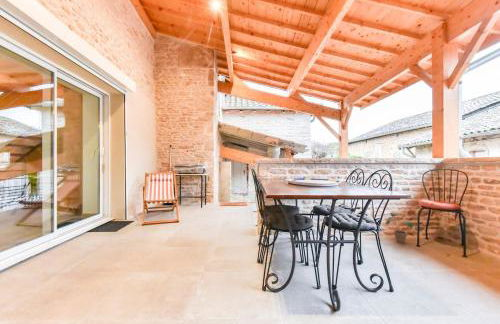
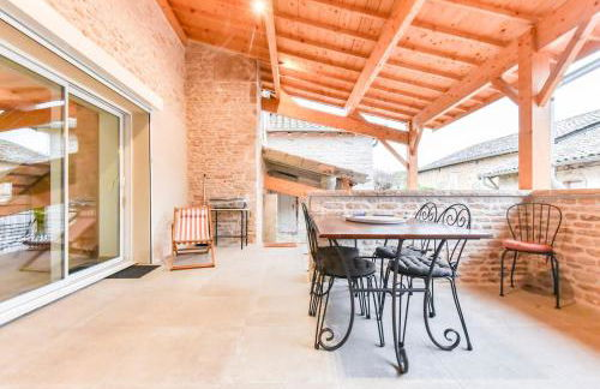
- potted plant (399, 228)
